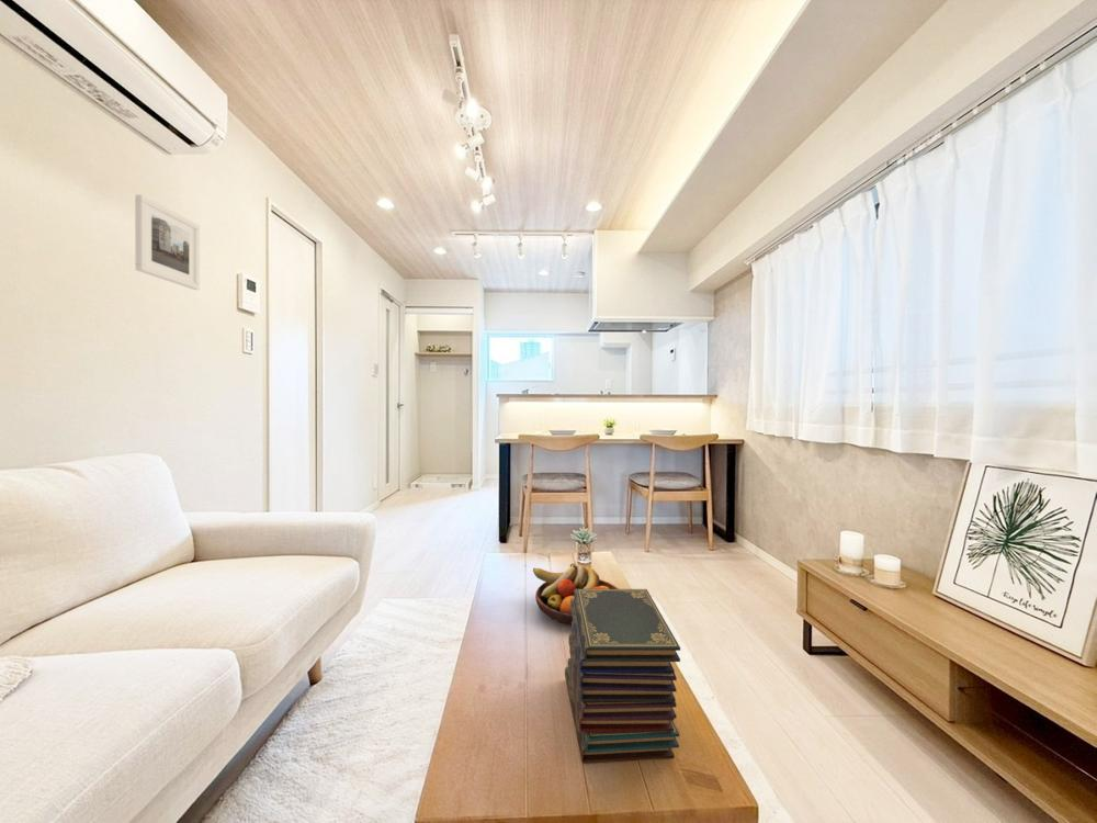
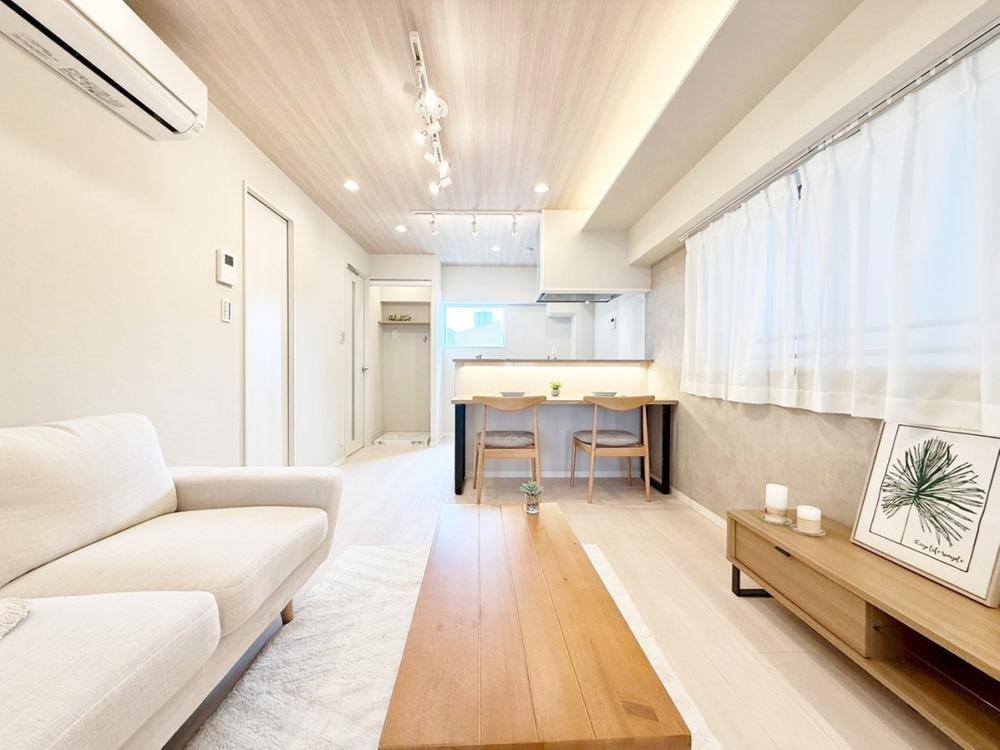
- fruit bowl (578, 588)
- book stack (618, 664)
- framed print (169, 246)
